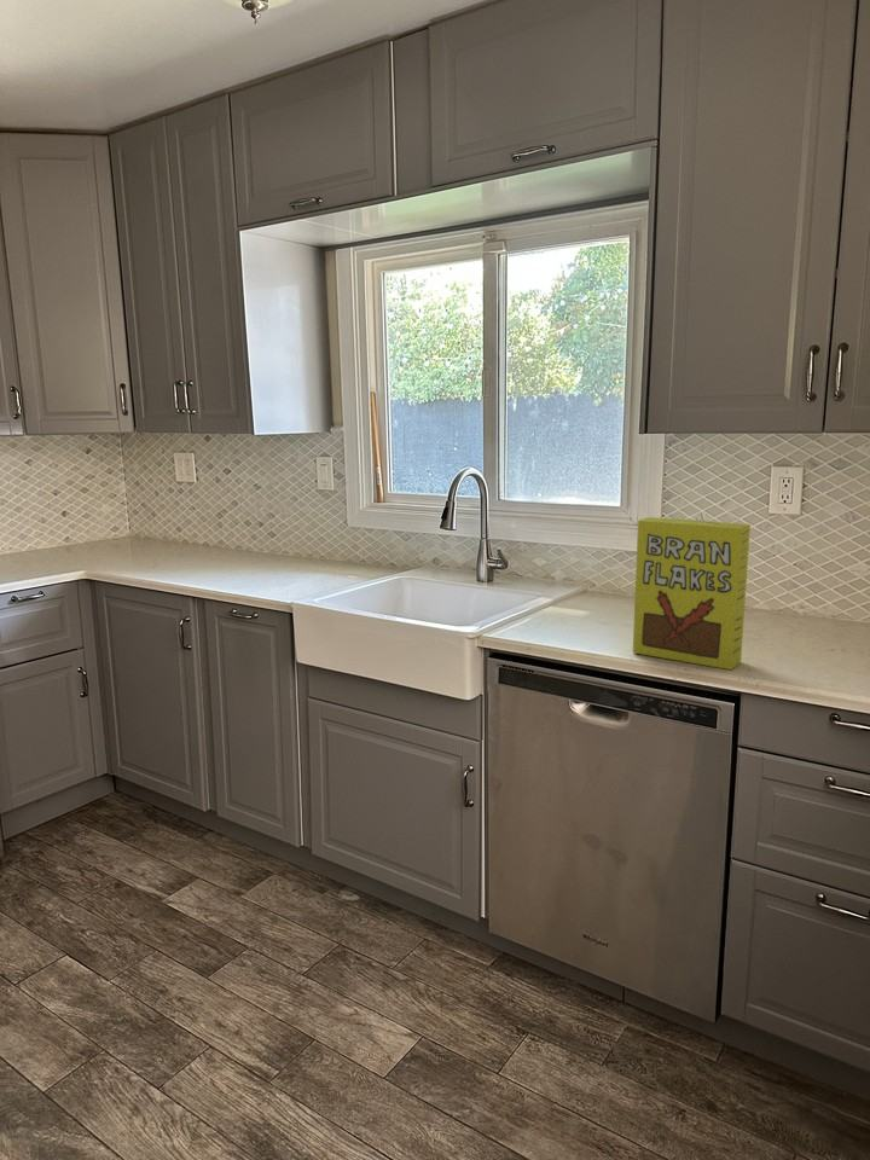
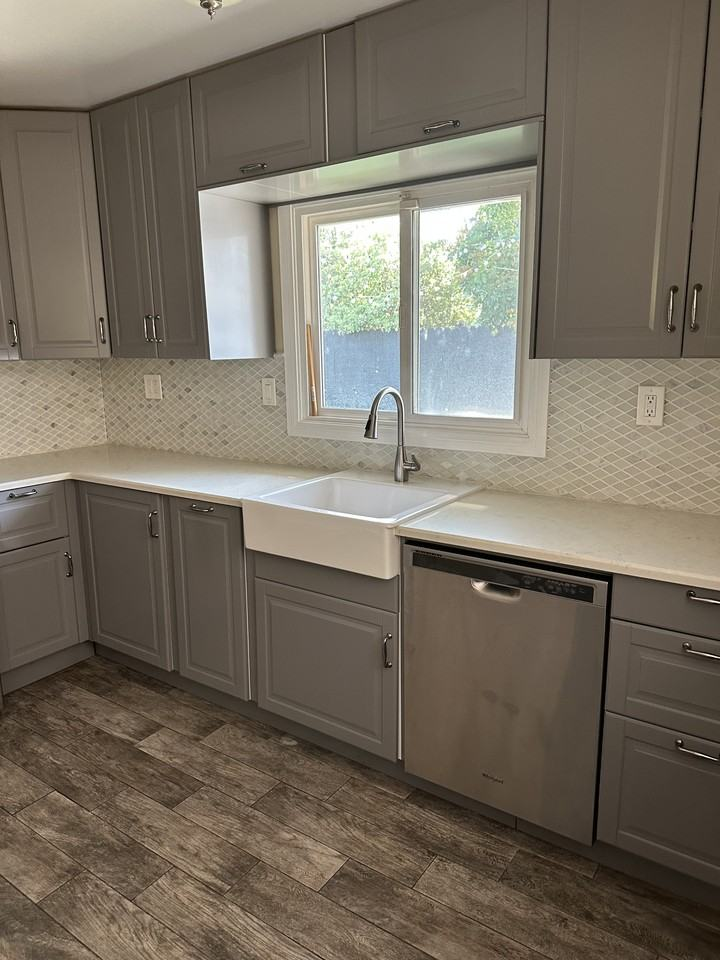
- cereal box (689, 590)
